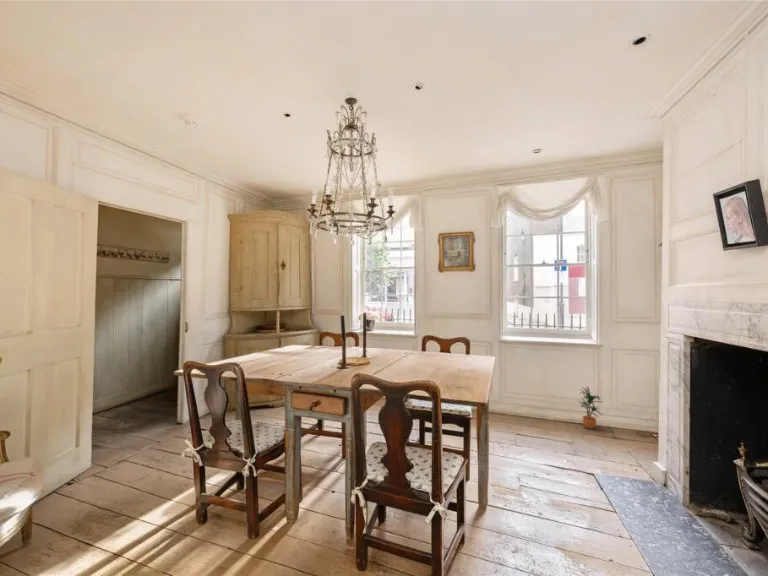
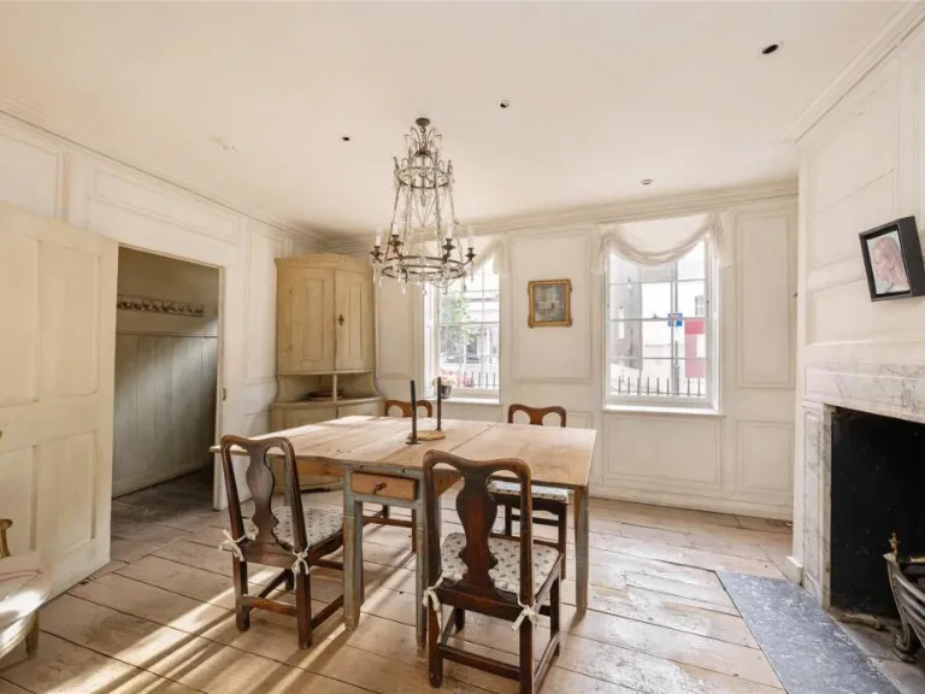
- potted plant (590, 407)
